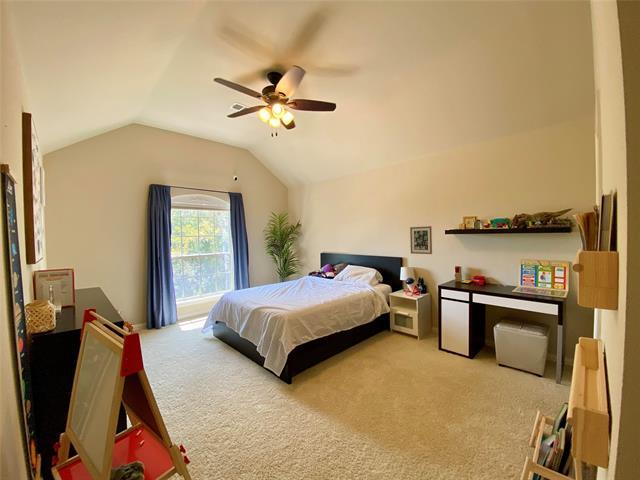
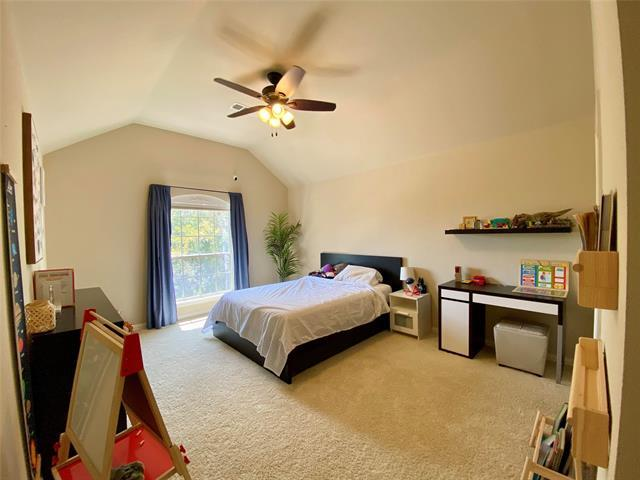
- wall art (420, 240)
